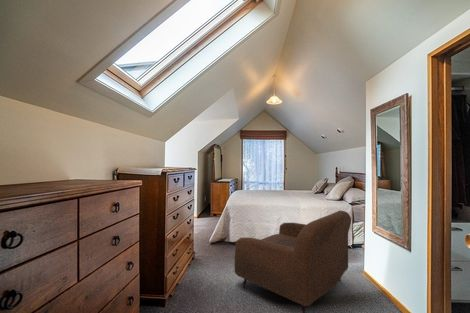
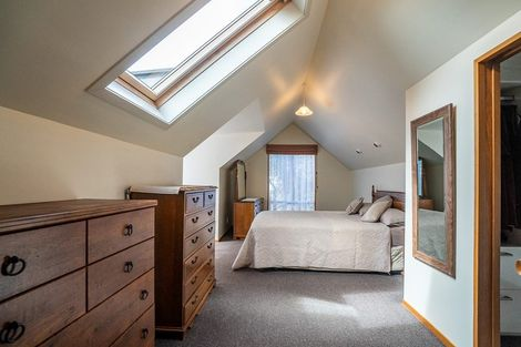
- armchair (295, 246)
